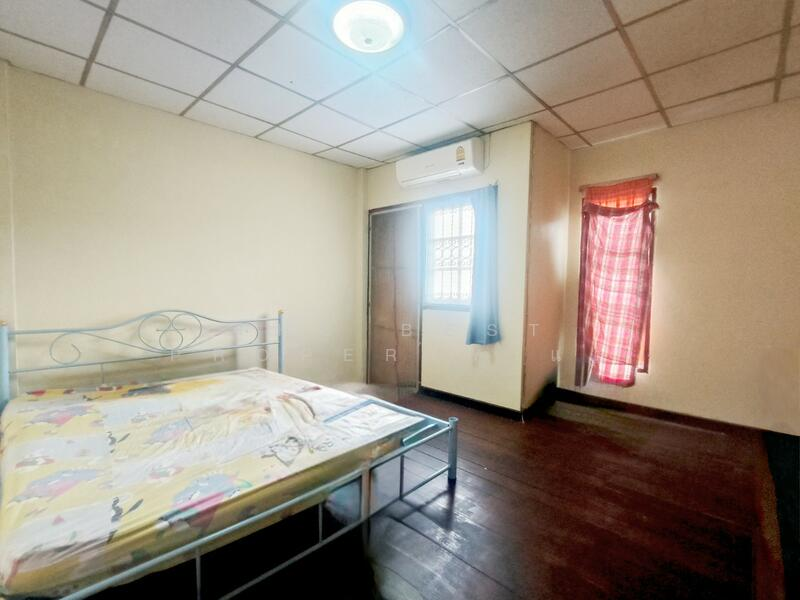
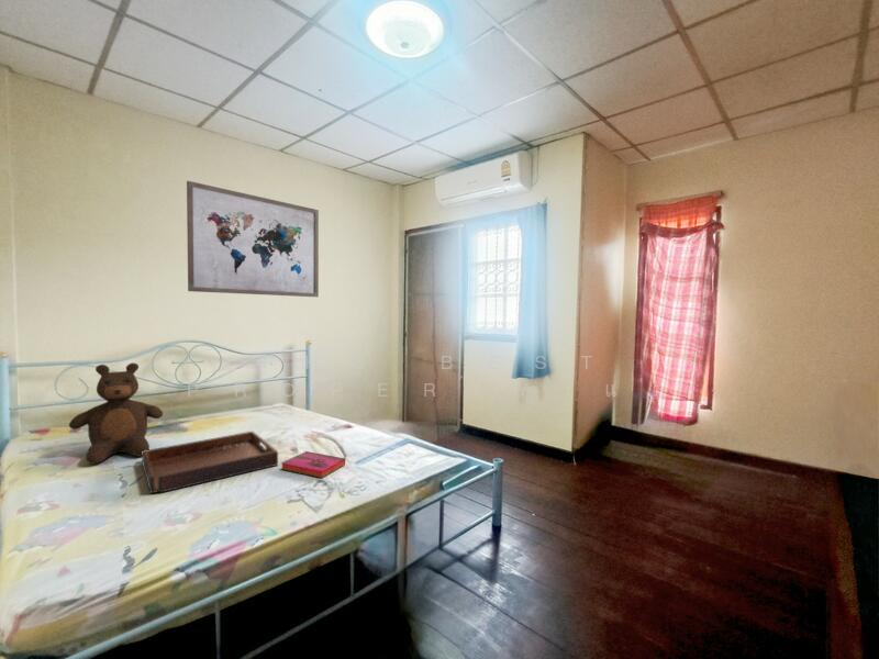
+ teddy bear (118, 409)
+ wall art (260, 246)
+ serving tray (210, 457)
+ hardback book (313, 463)
